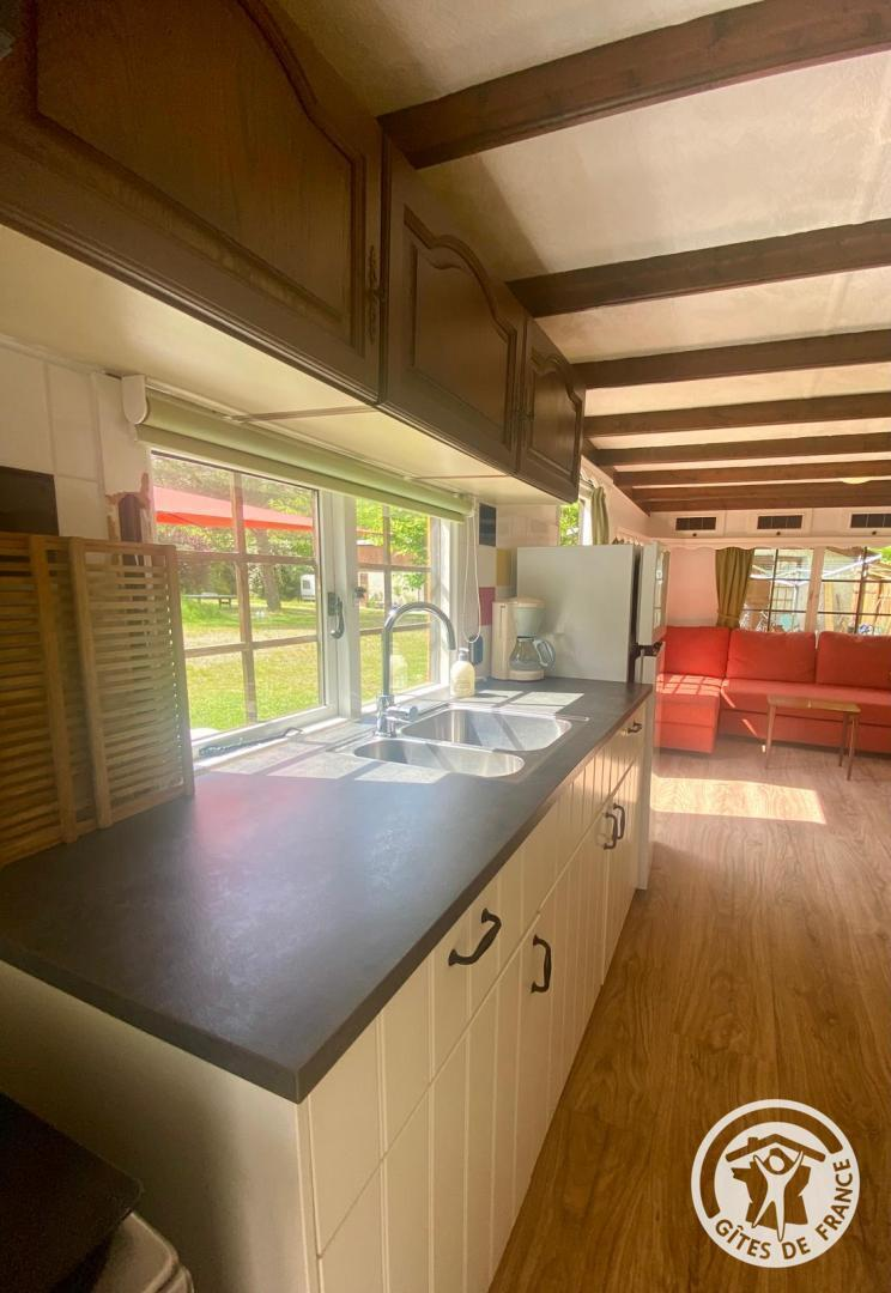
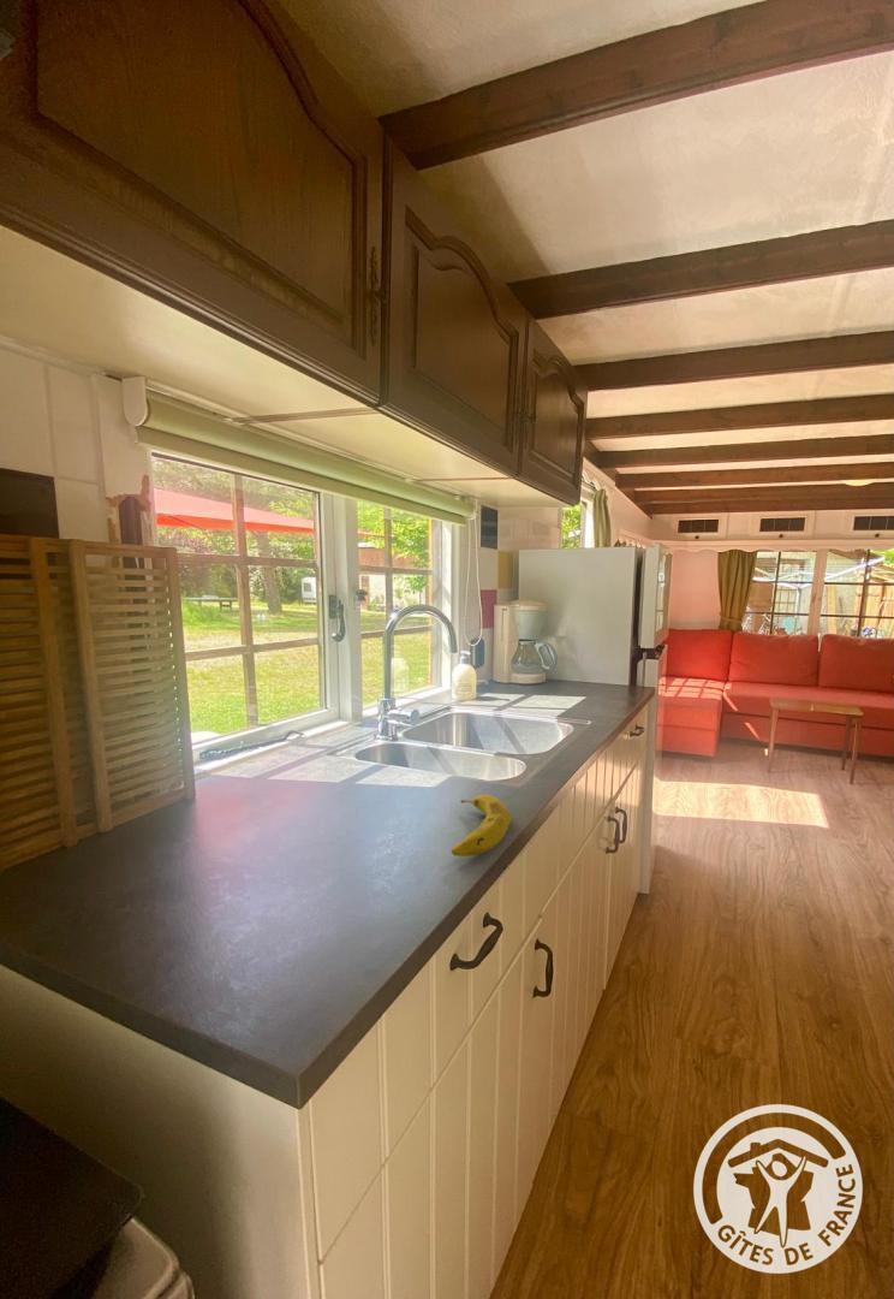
+ fruit (479, 825)
